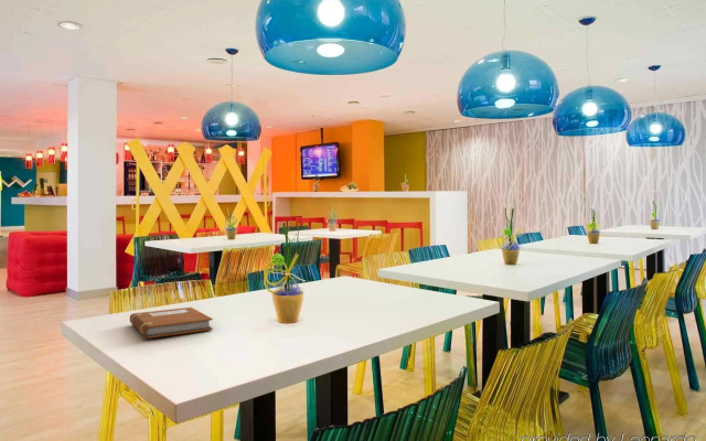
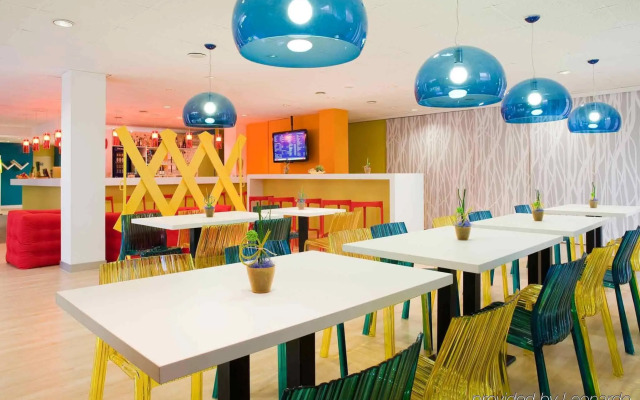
- notebook (169, 321)
